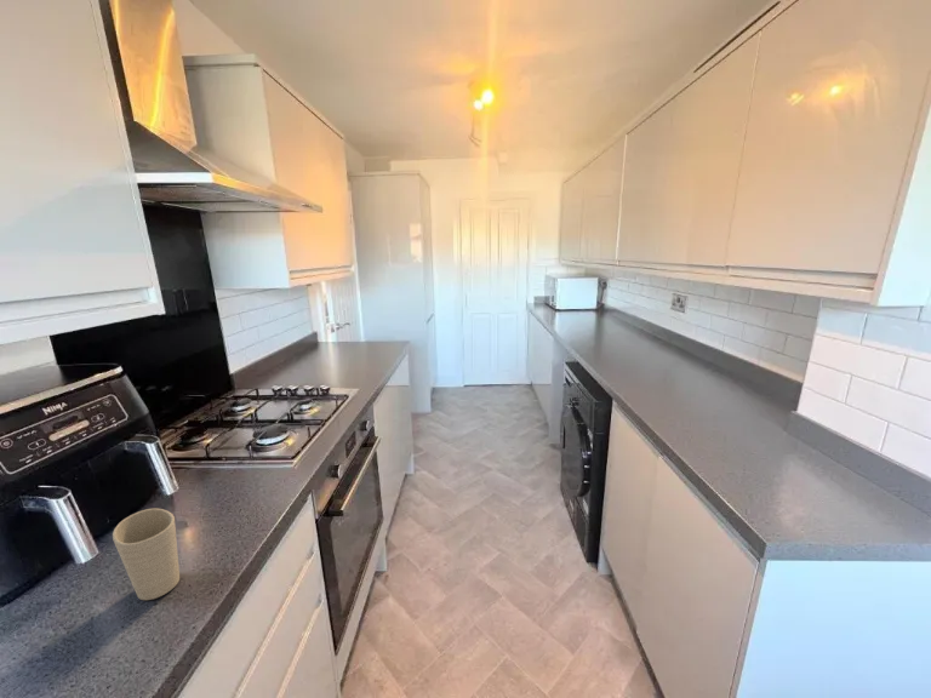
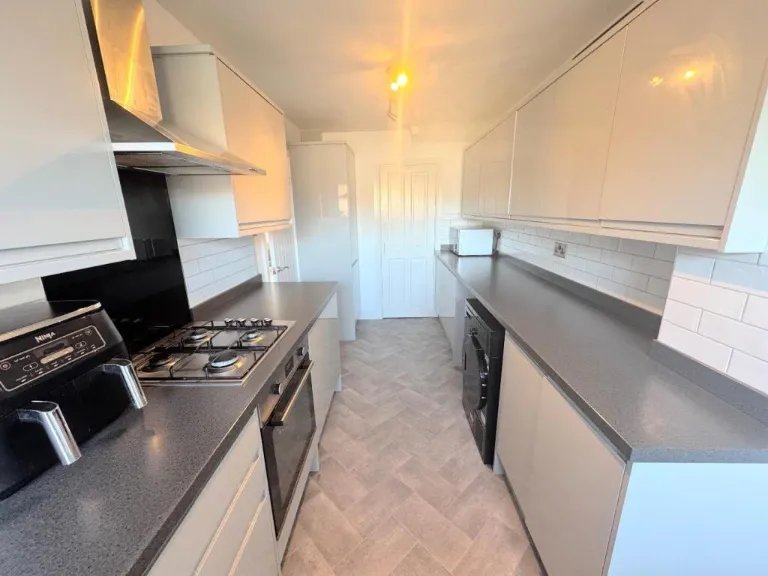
- cup (150, 554)
